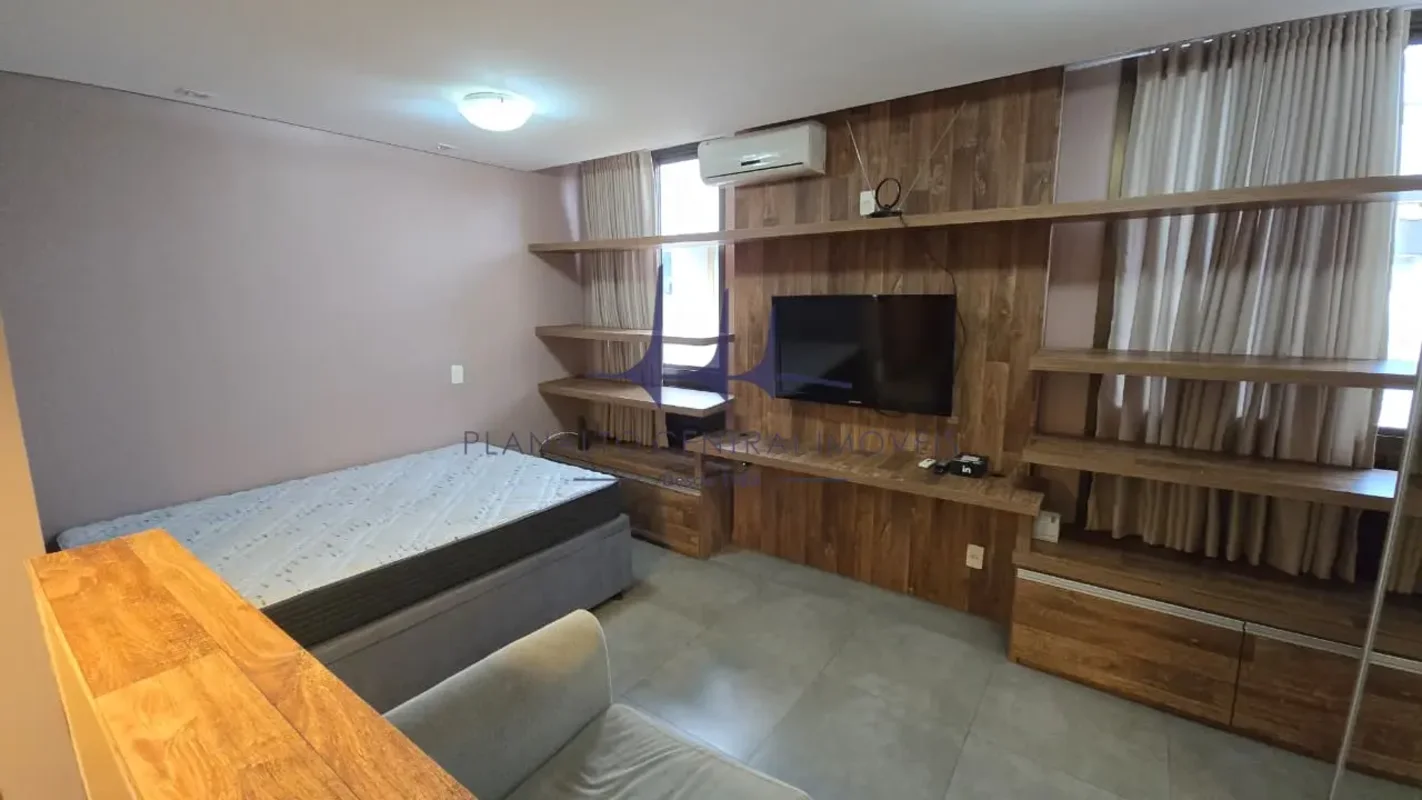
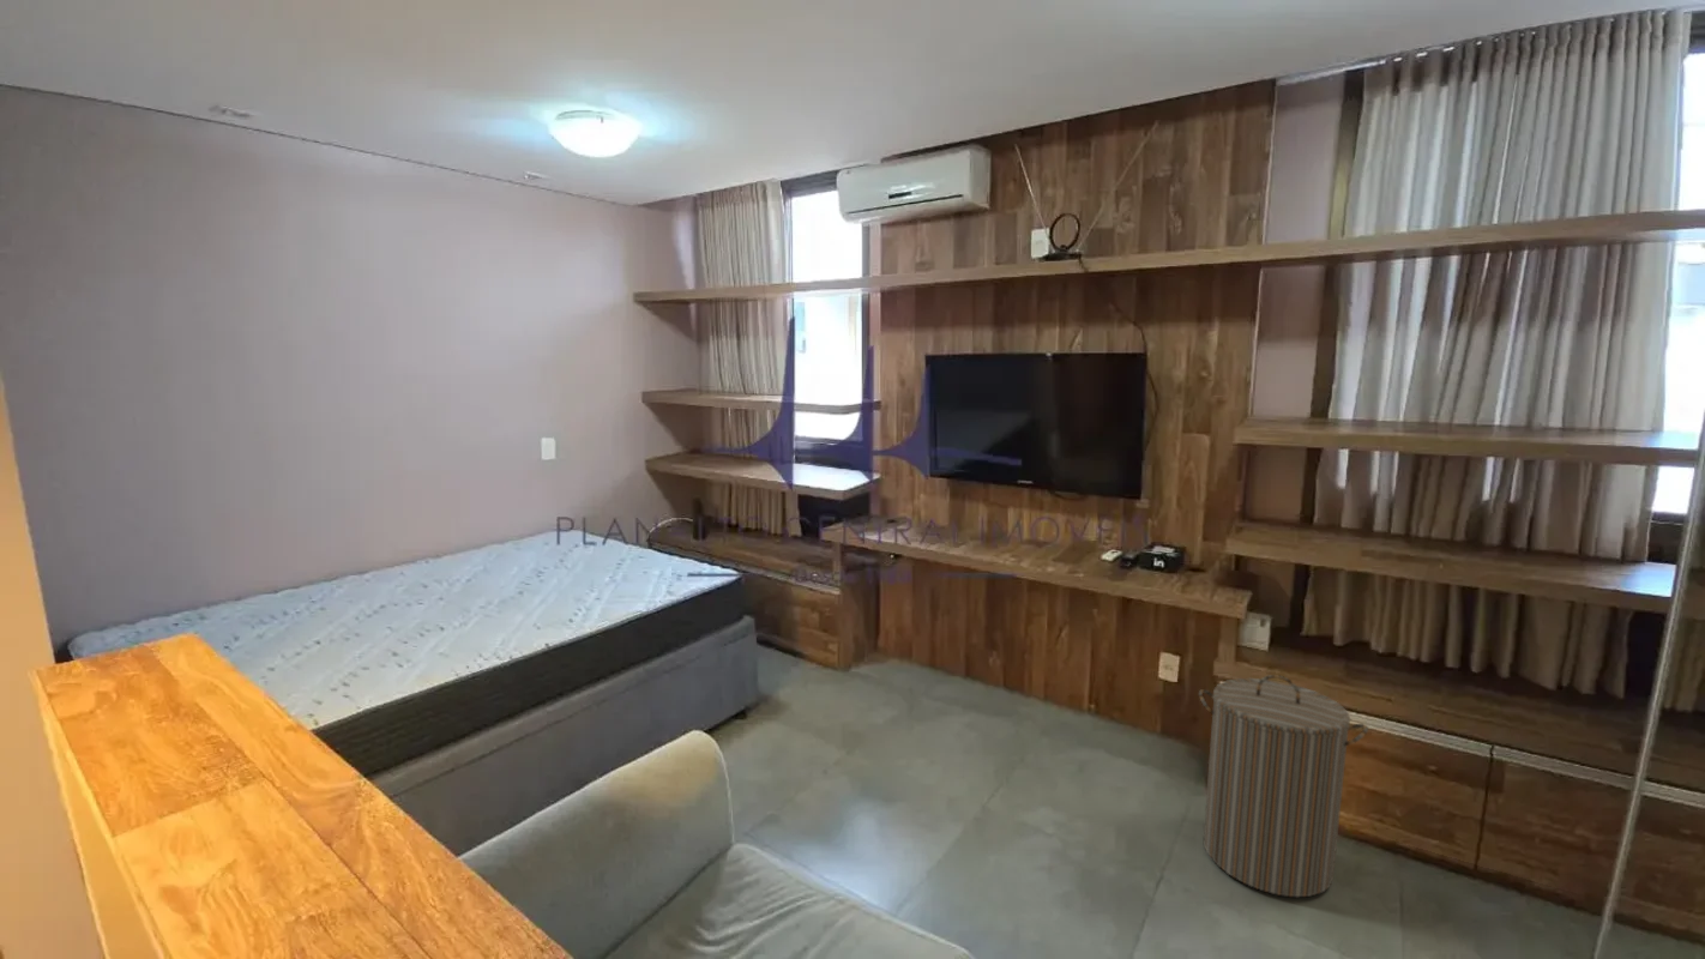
+ laundry hamper (1273, 768)
